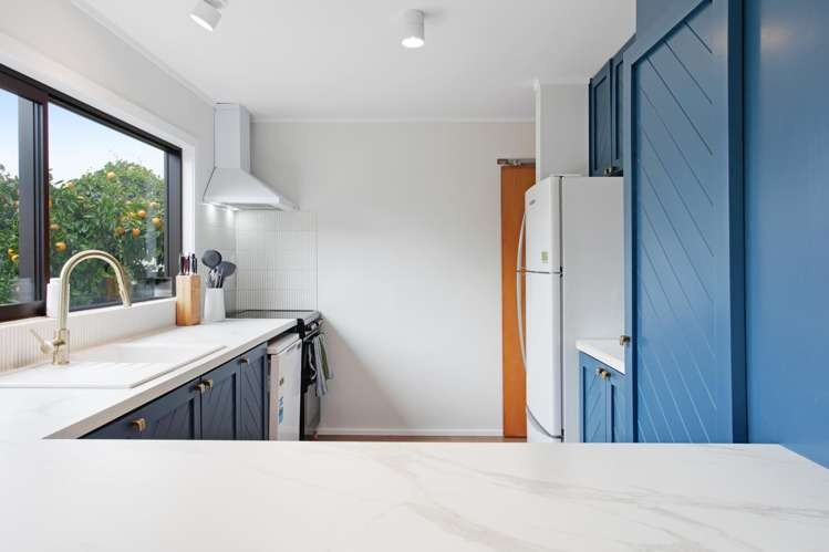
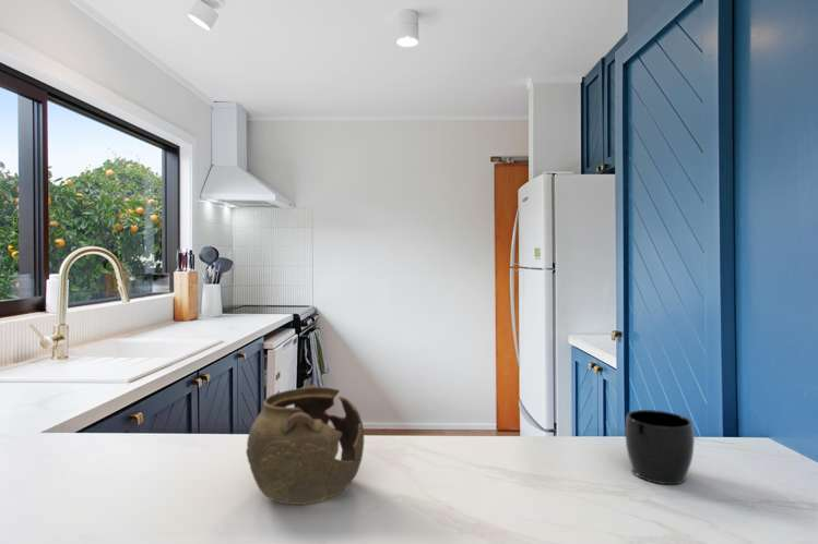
+ mug (654, 443)
+ teapot (311, 437)
